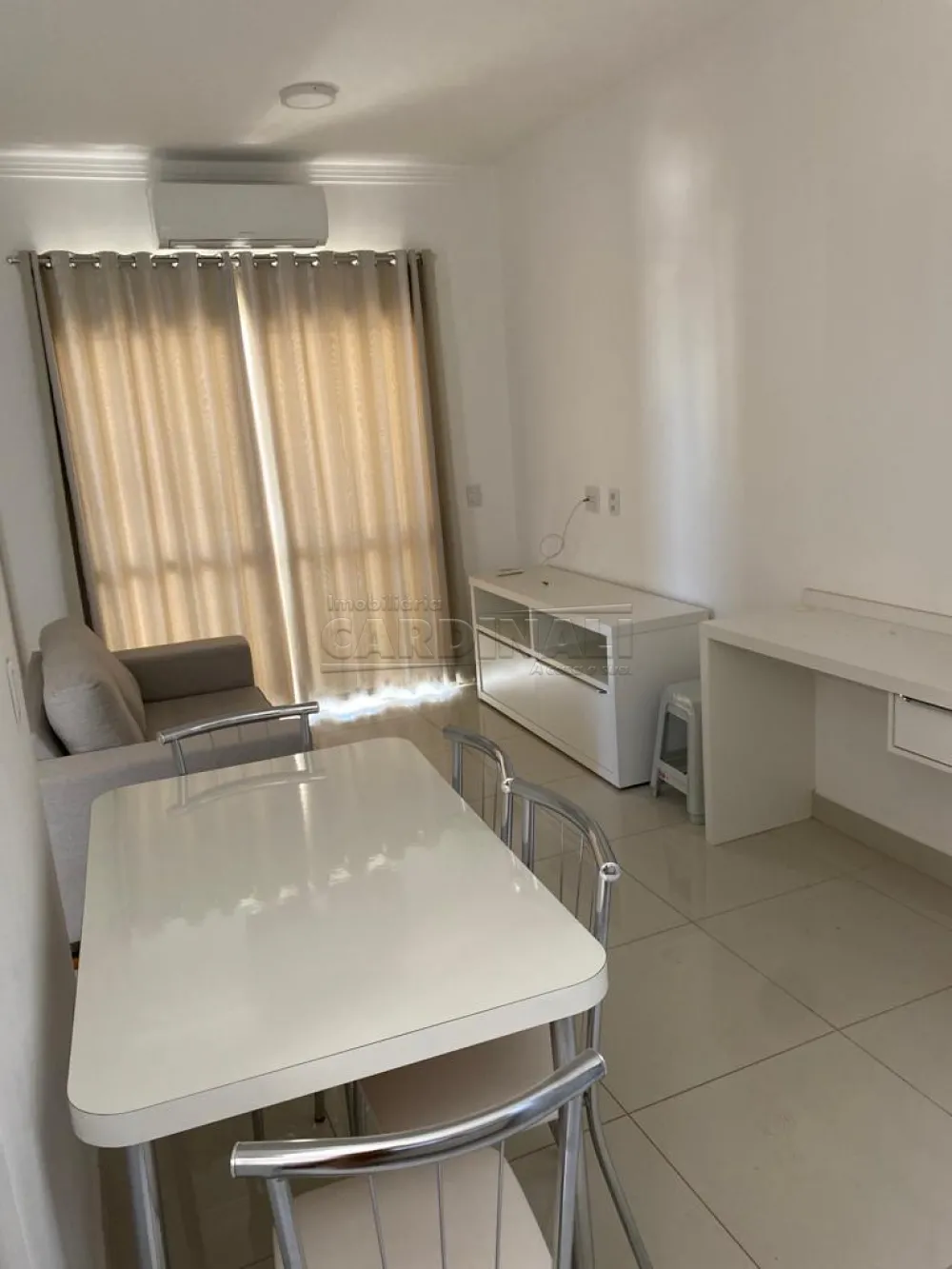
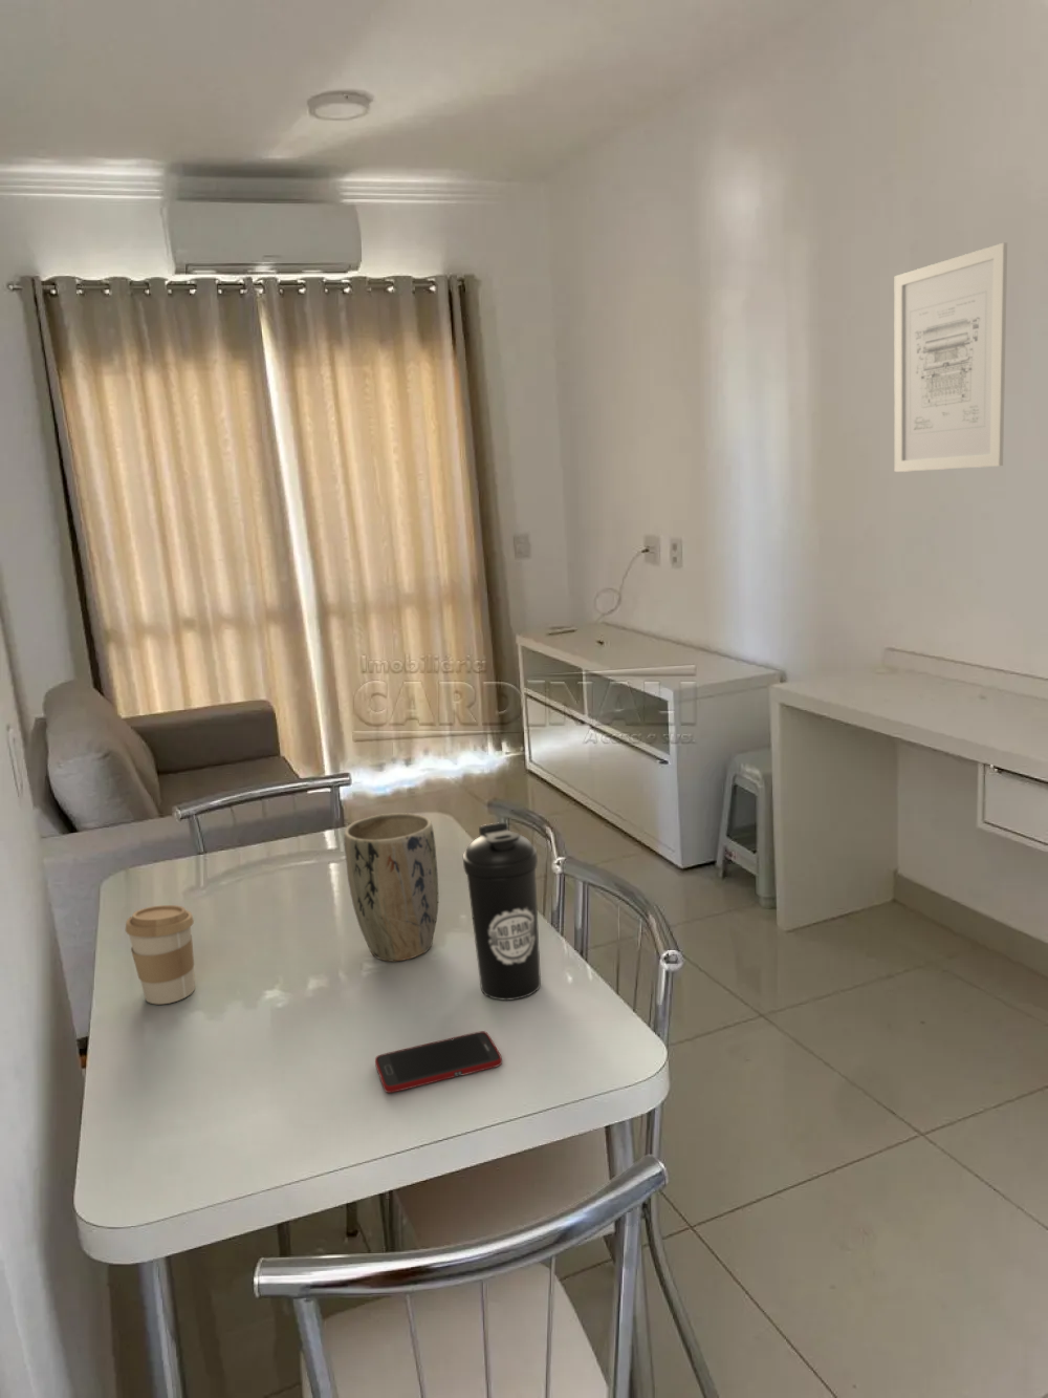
+ wall art (947, 366)
+ plant pot (394, 887)
+ coffee cup (164, 951)
+ cell phone (438, 1060)
+ water bottle (504, 908)
